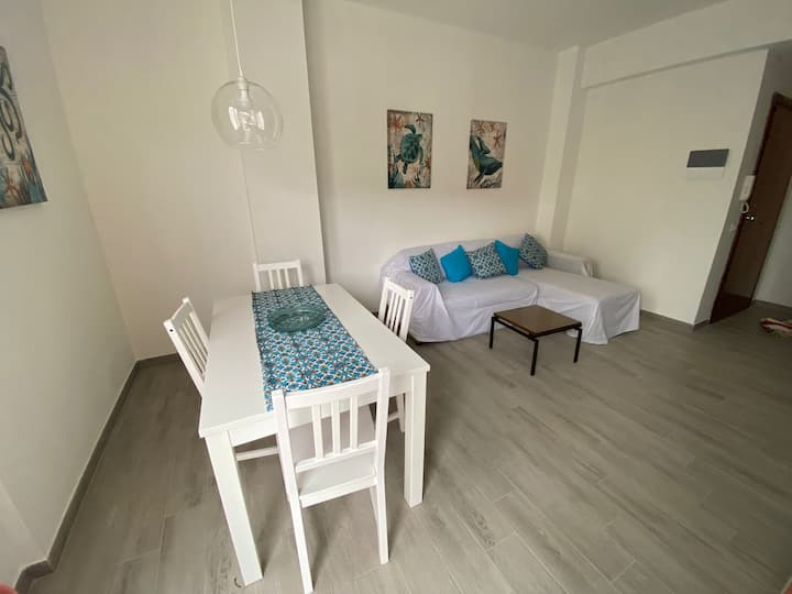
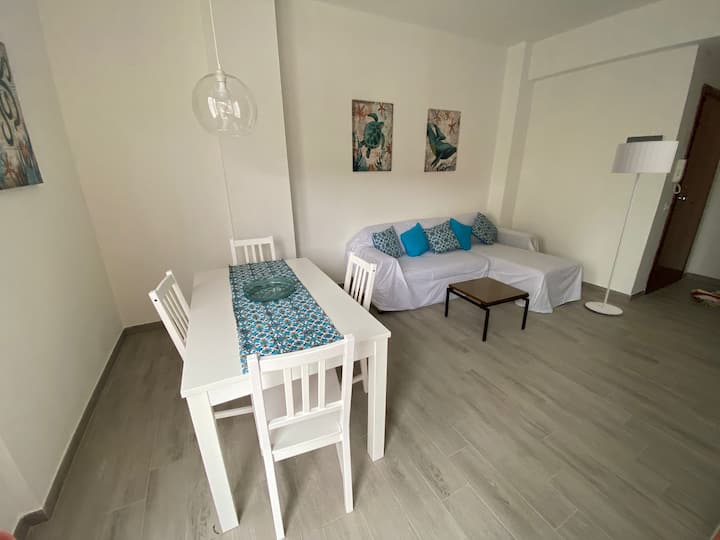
+ floor lamp (623, 233)
